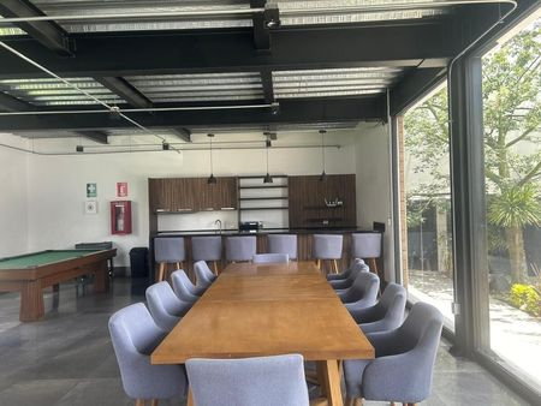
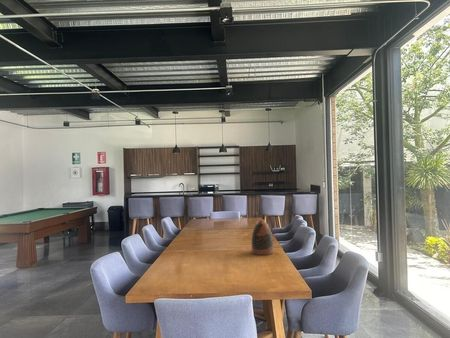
+ decorative vase (262, 235)
